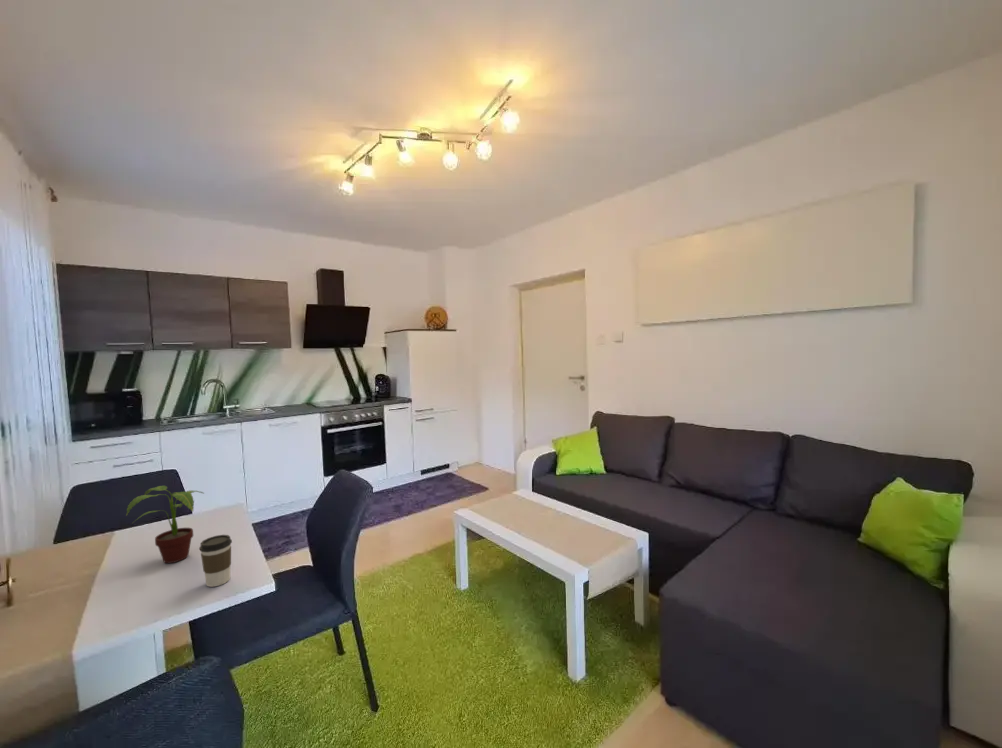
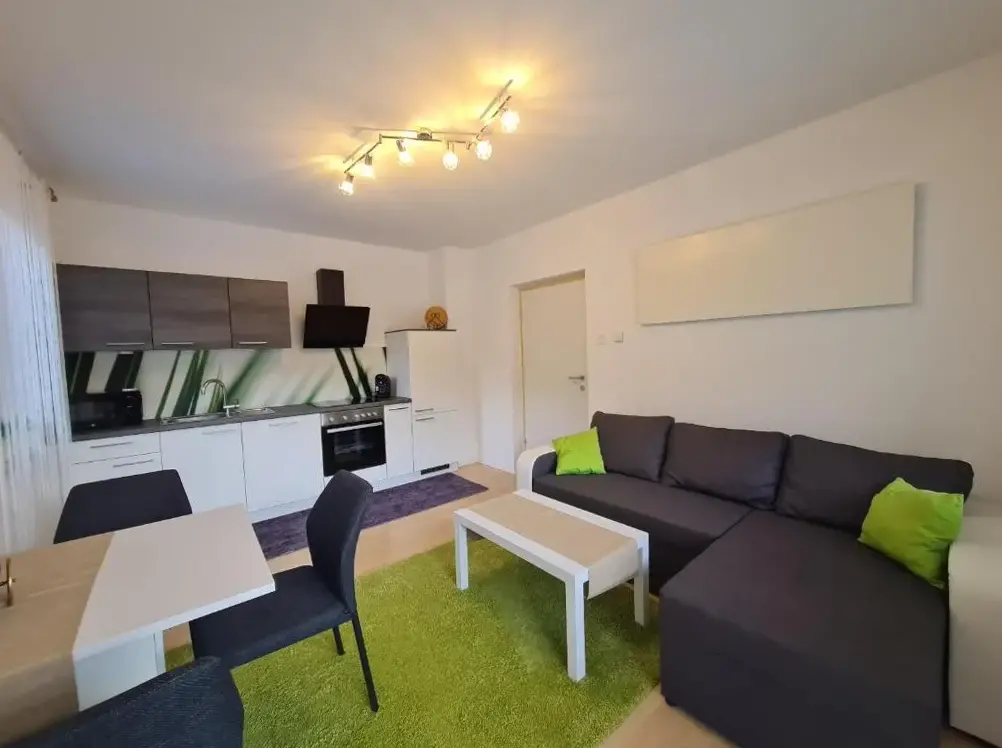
- potted plant (170, 523)
- coffee cup (217, 560)
